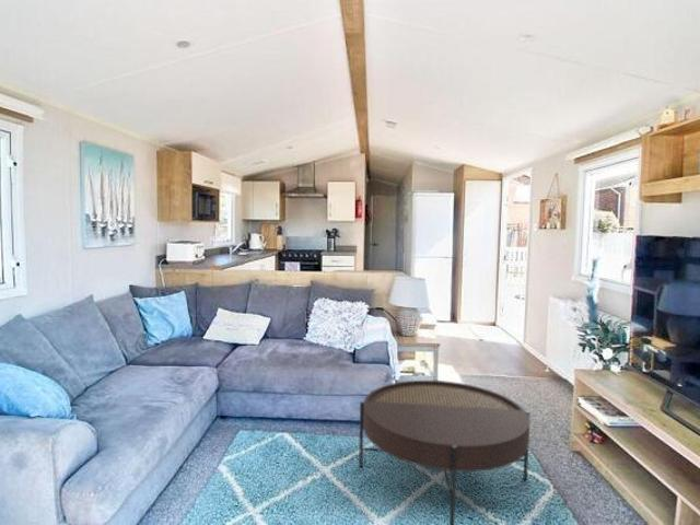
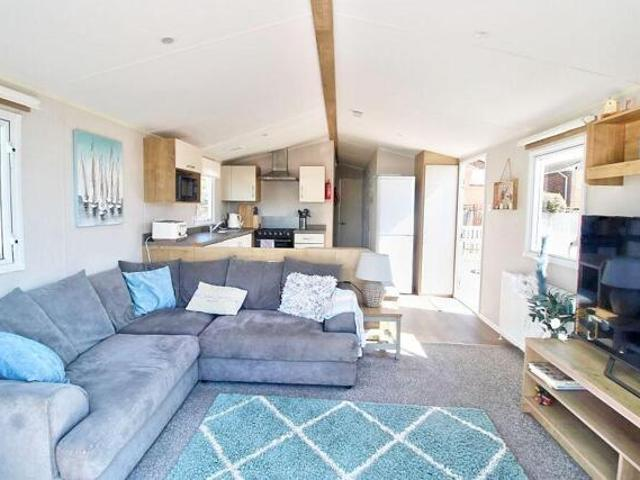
- coffee table (442, 440)
